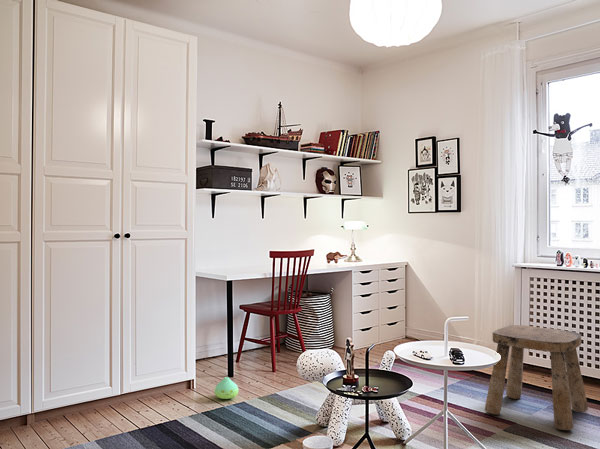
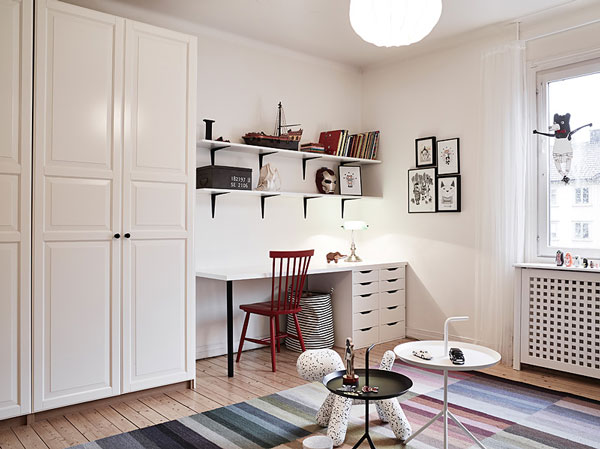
- stool (522, 372)
- plush toy (226, 387)
